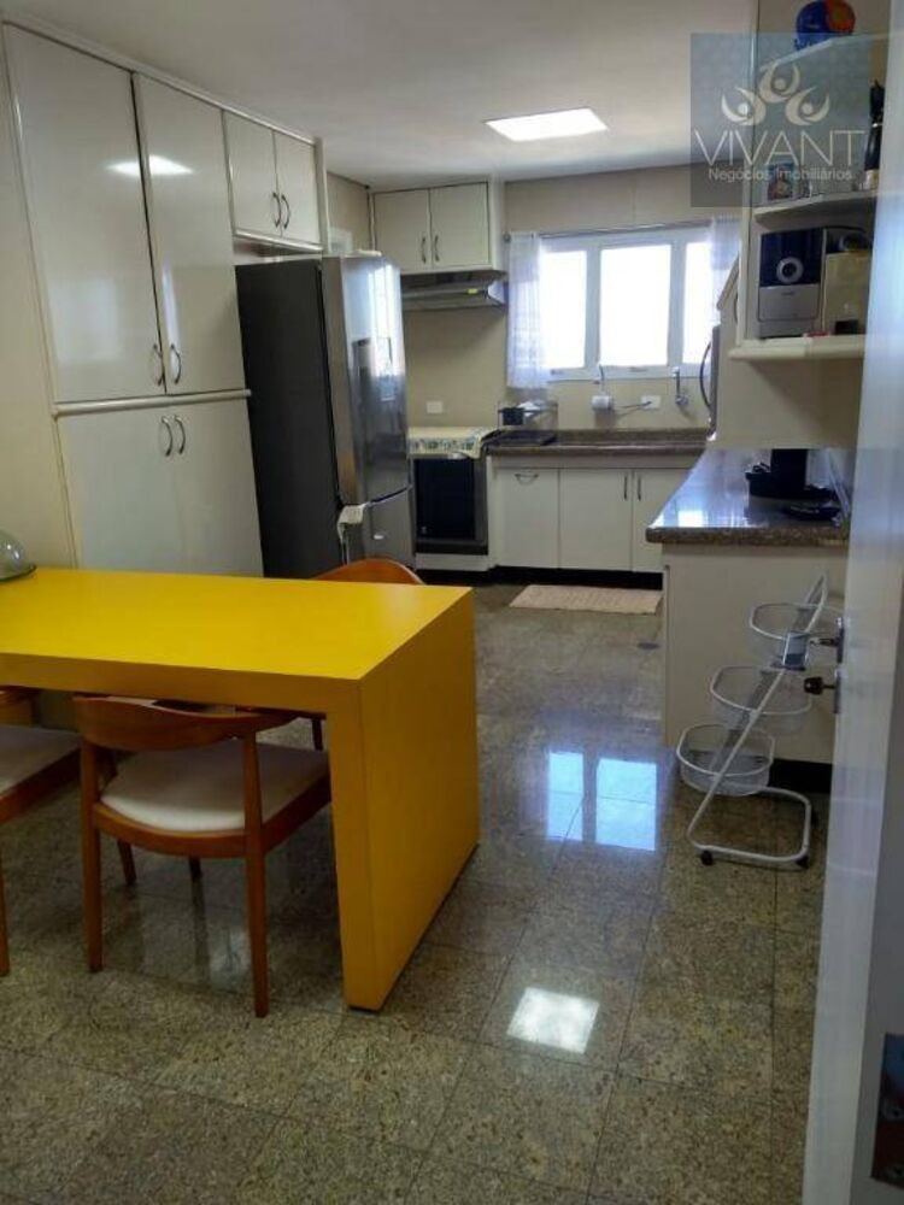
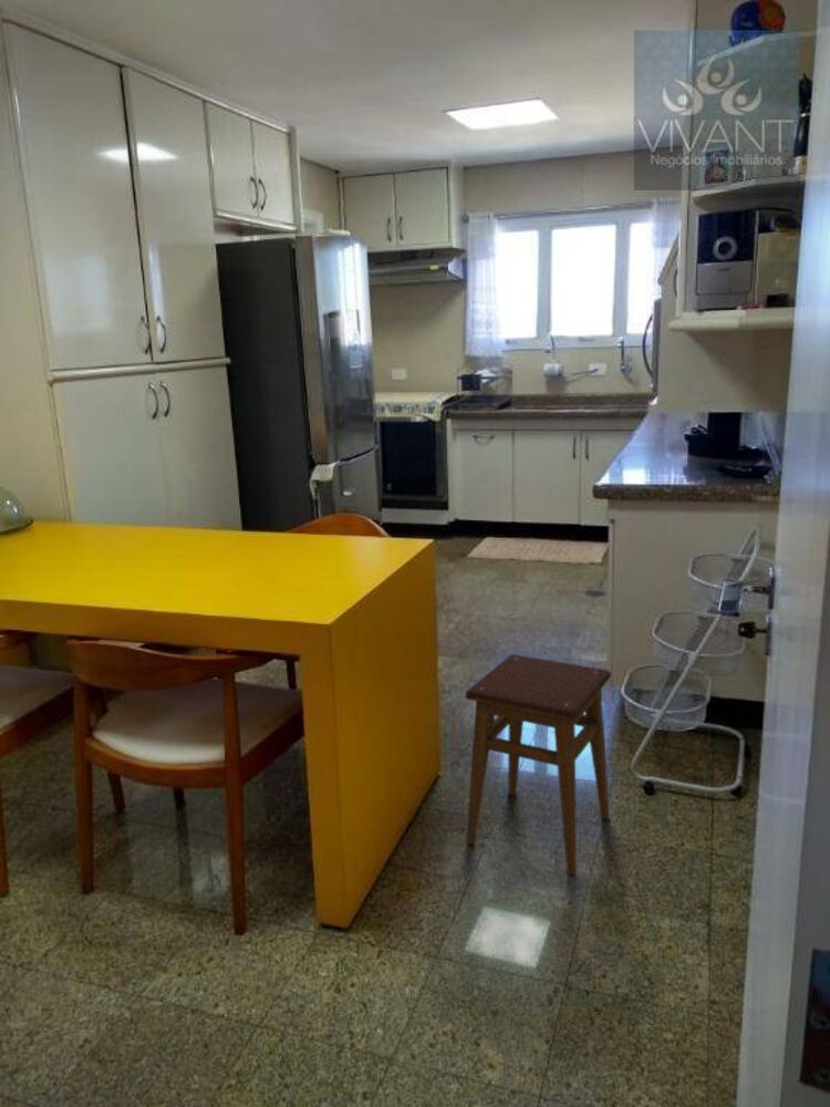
+ stool (539, 756)
